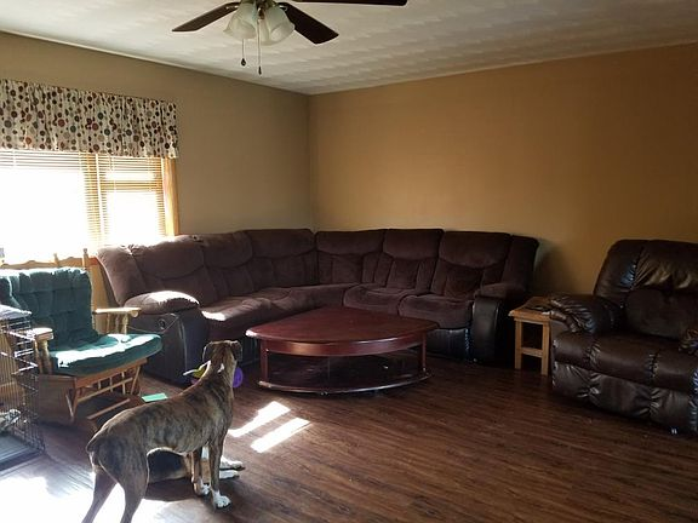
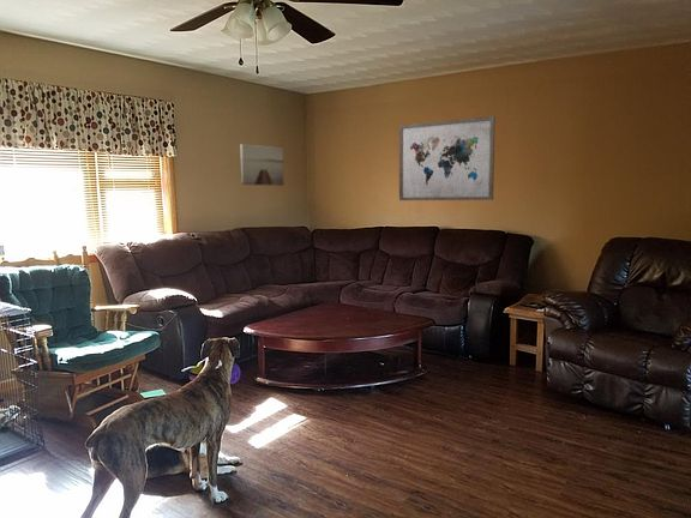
+ wall art (444, 161)
+ wall art (263, 165)
